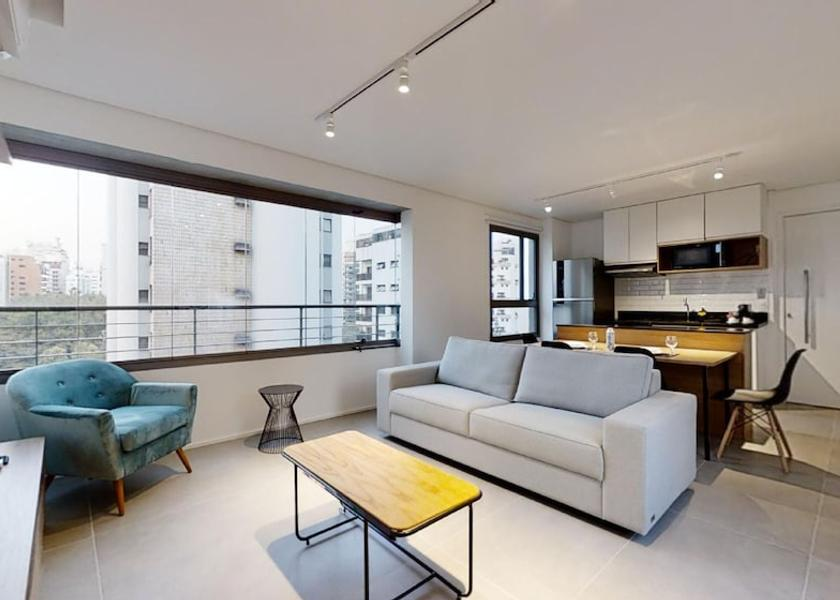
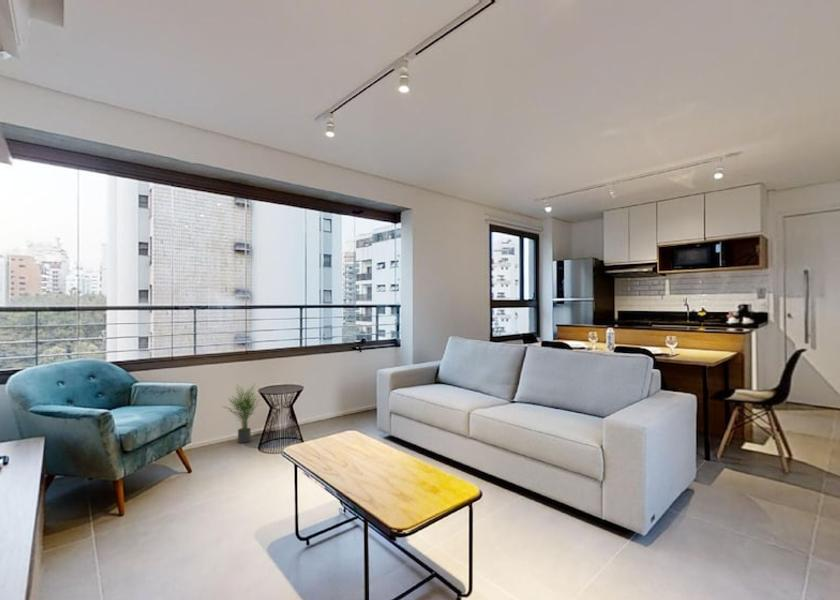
+ potted plant (241, 412)
